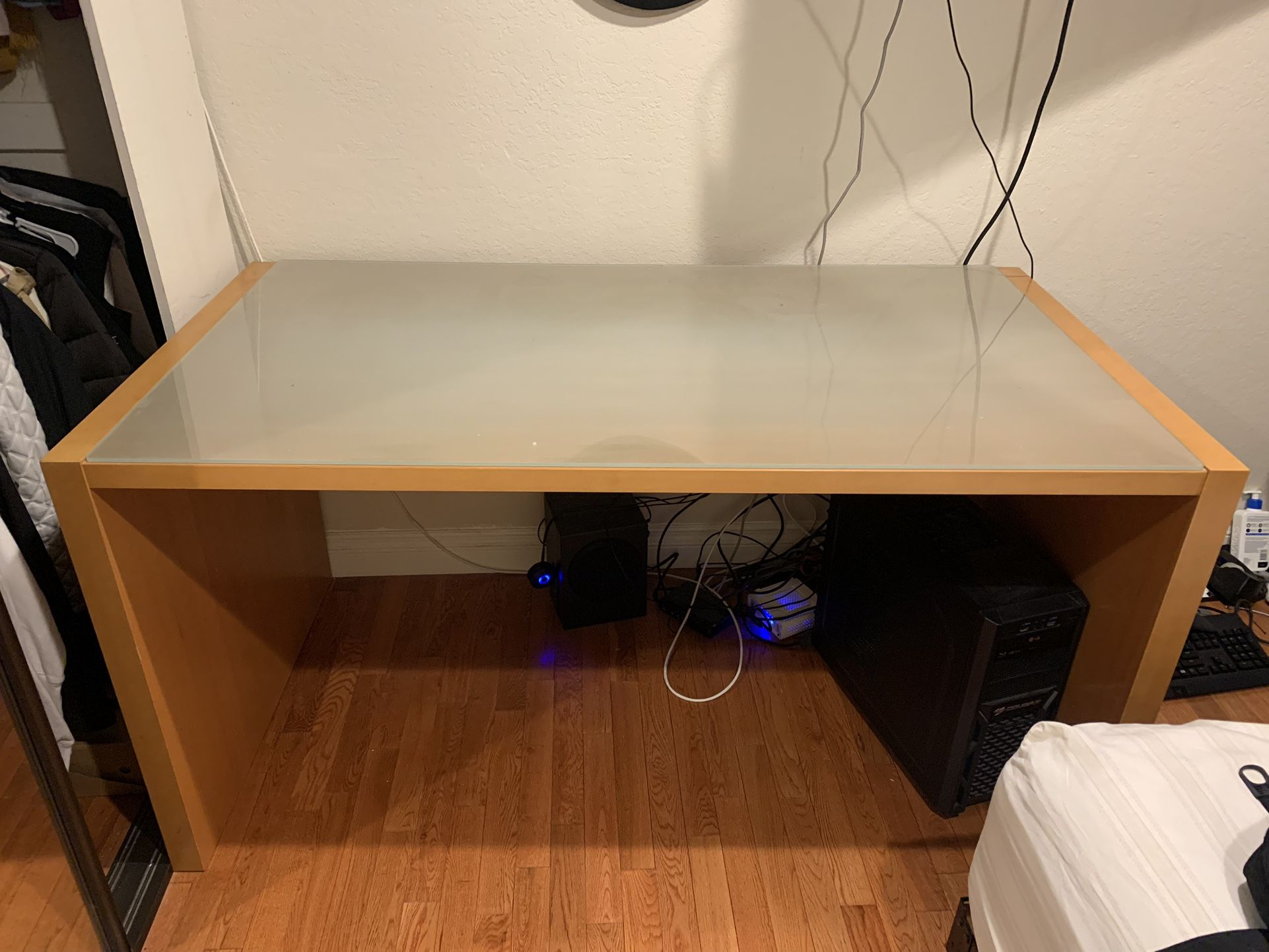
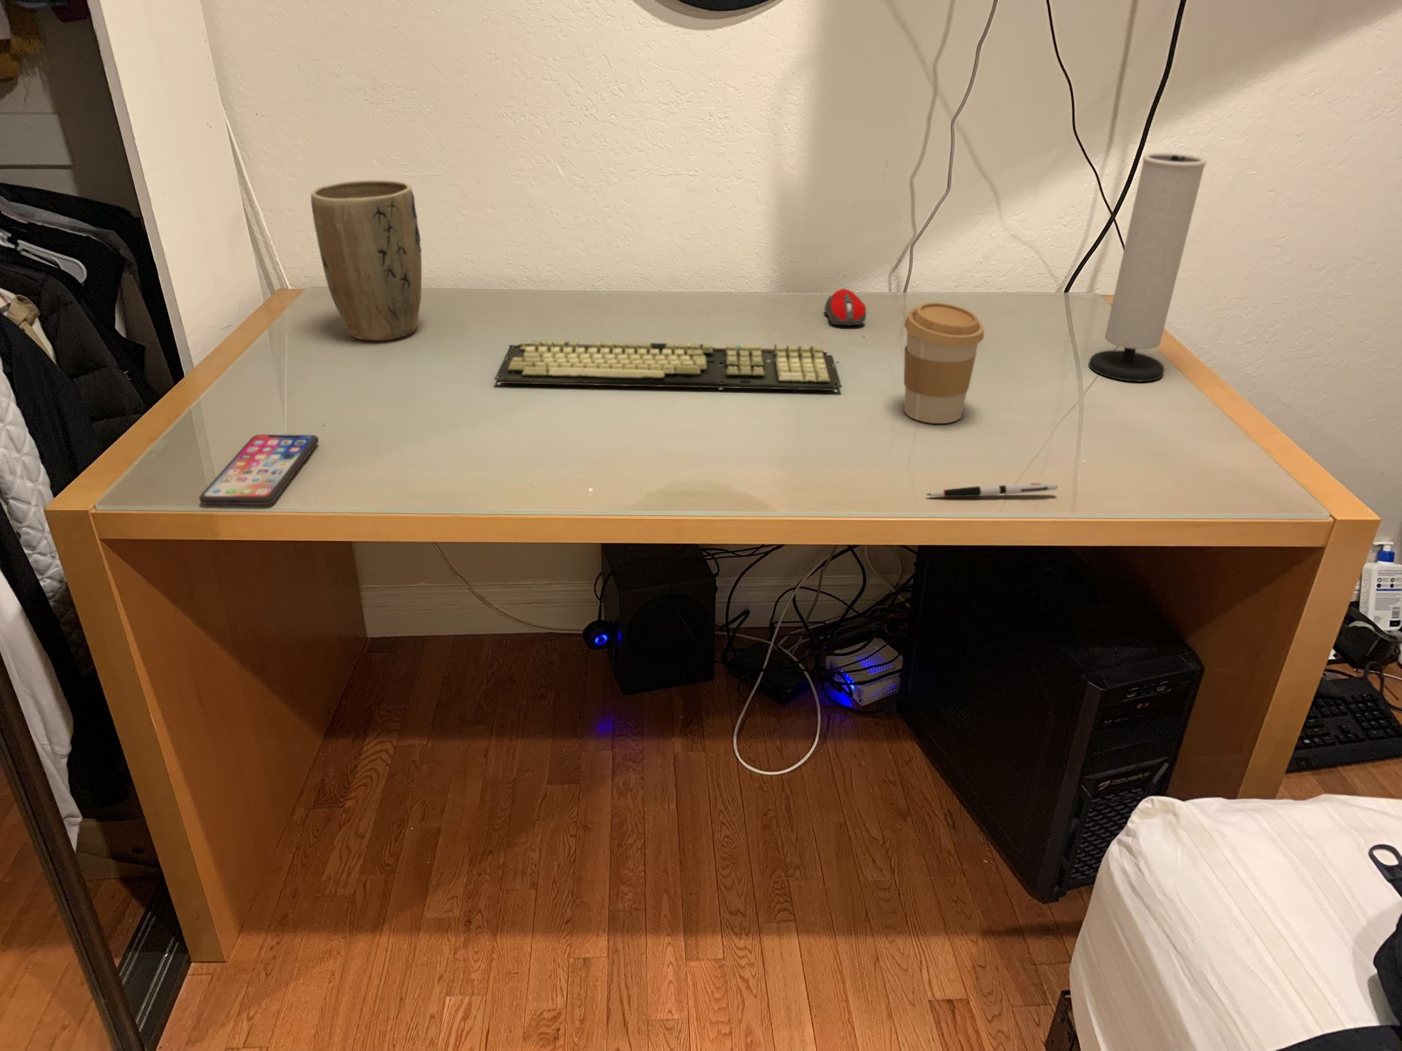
+ keyboard (671, 360)
+ pen (991, 490)
+ computer mouse (845, 305)
+ speaker (1149, 267)
+ coffee cup (939, 362)
+ smartphone (262, 467)
+ plant pot (372, 262)
